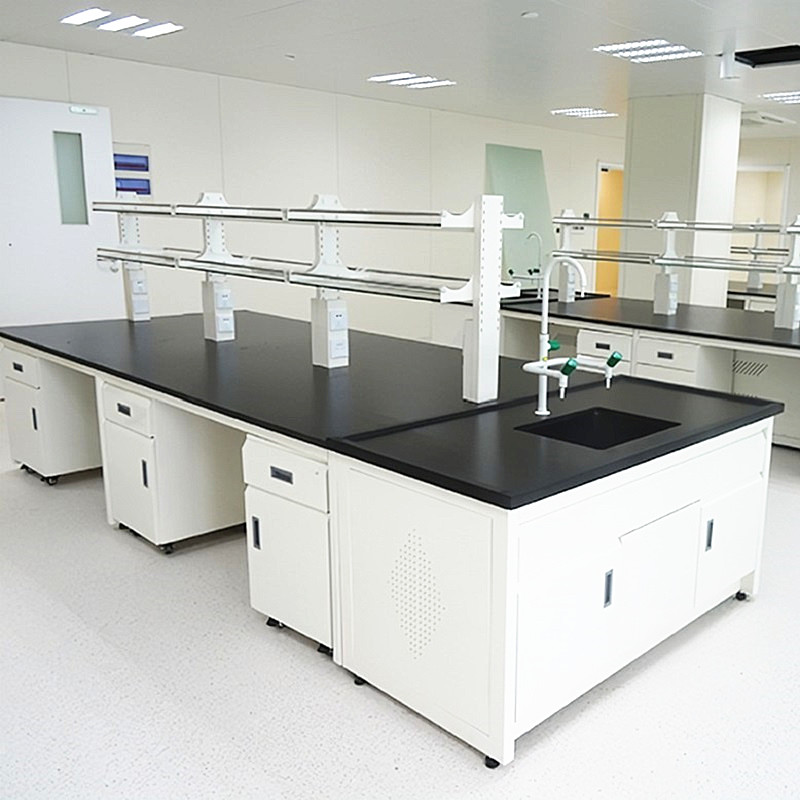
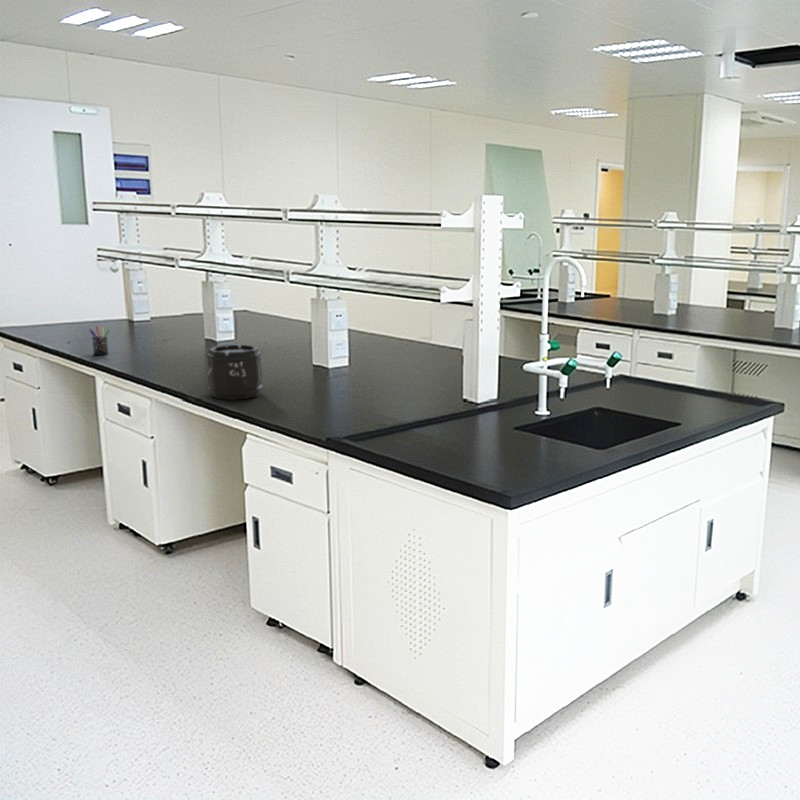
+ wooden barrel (234, 371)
+ pen holder (101, 339)
